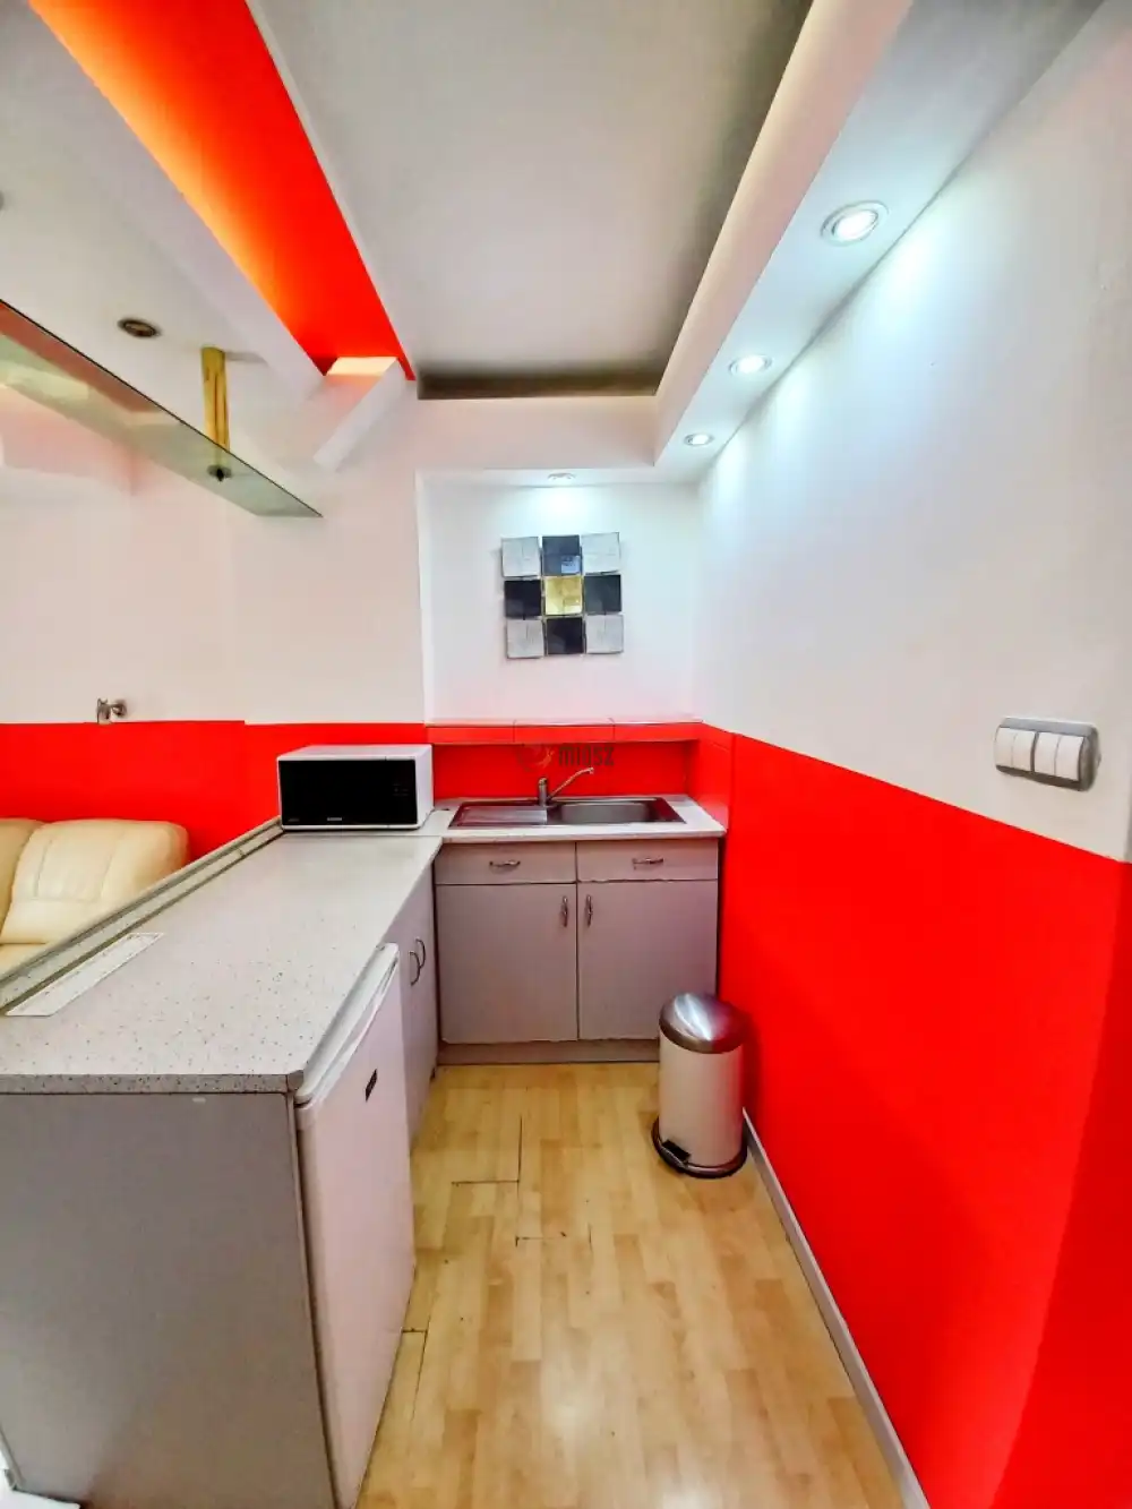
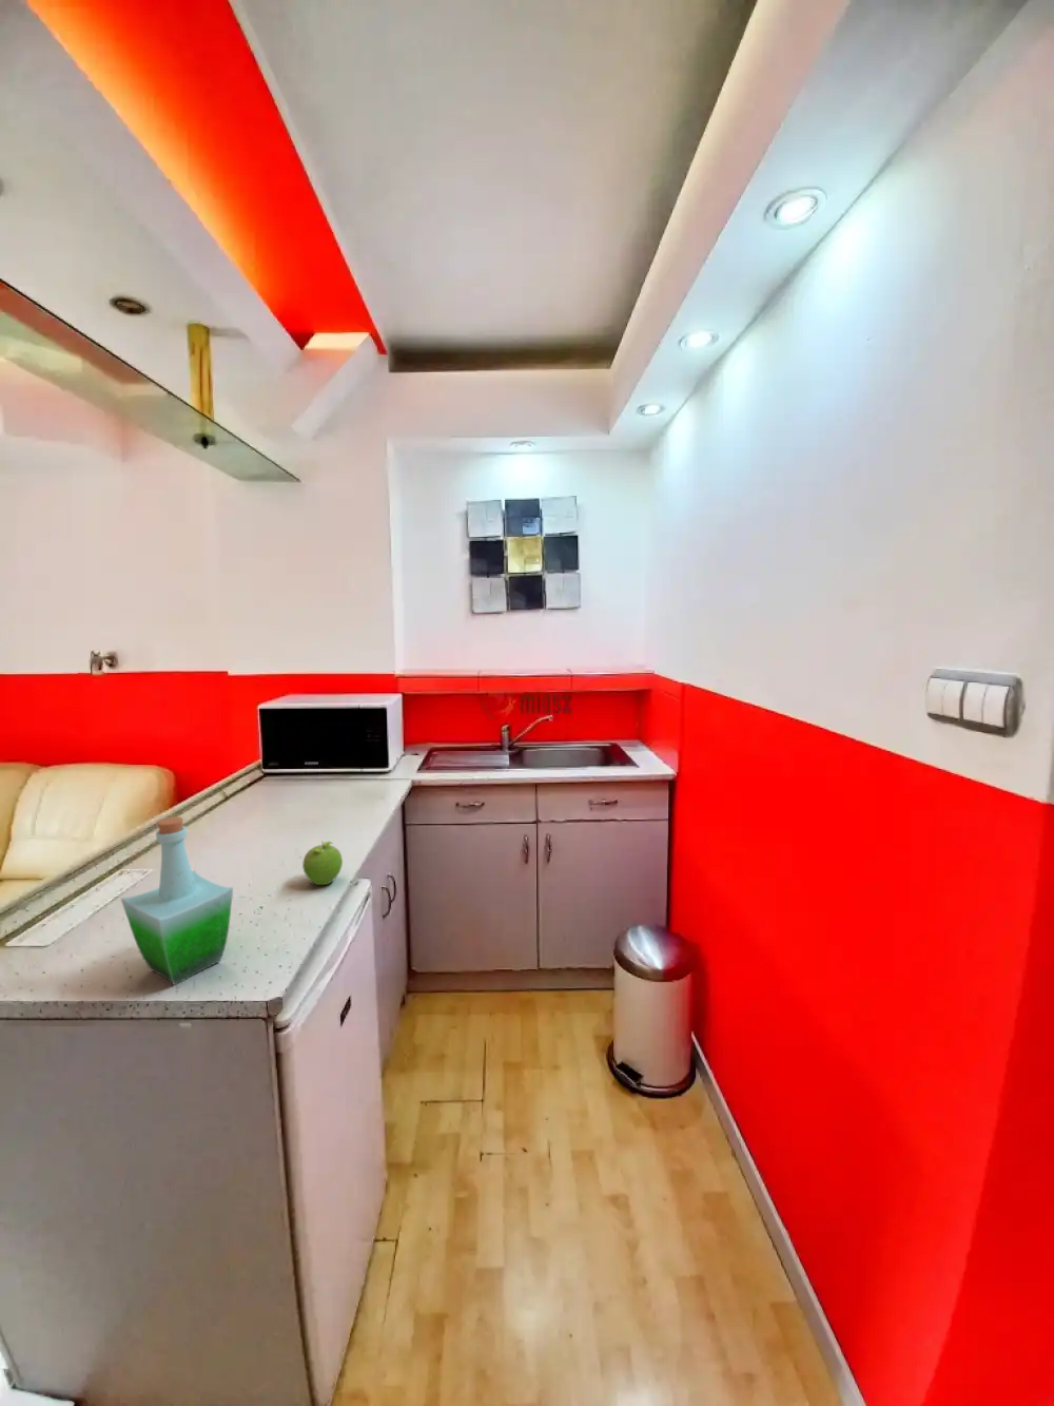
+ fruit (322, 862)
+ bottle (178, 894)
